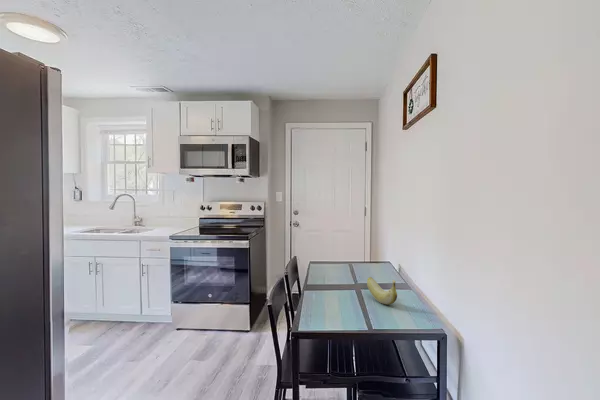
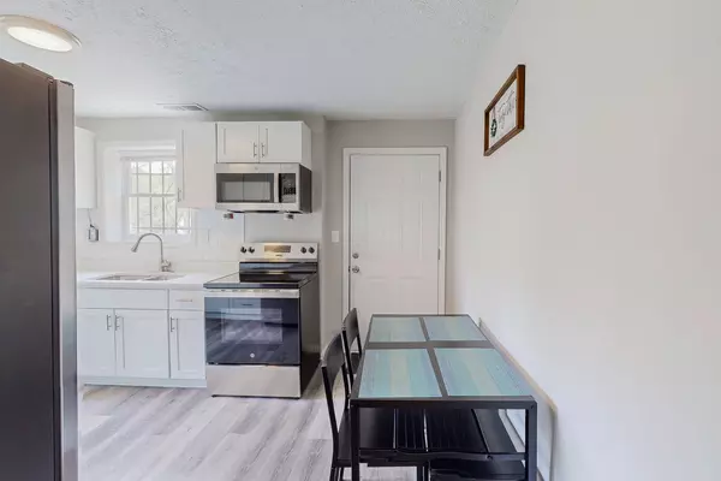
- banana (381, 288)
